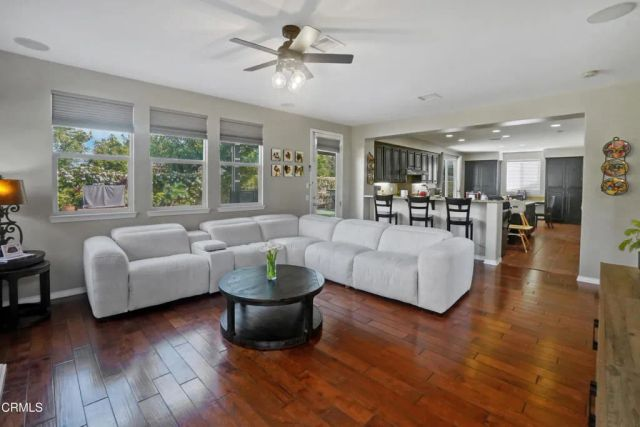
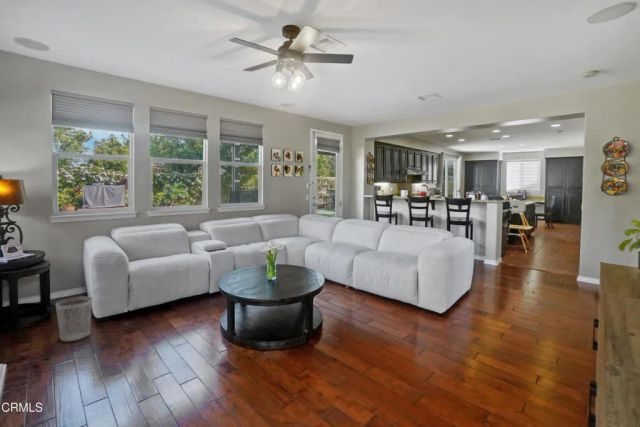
+ wastebasket (74, 318)
